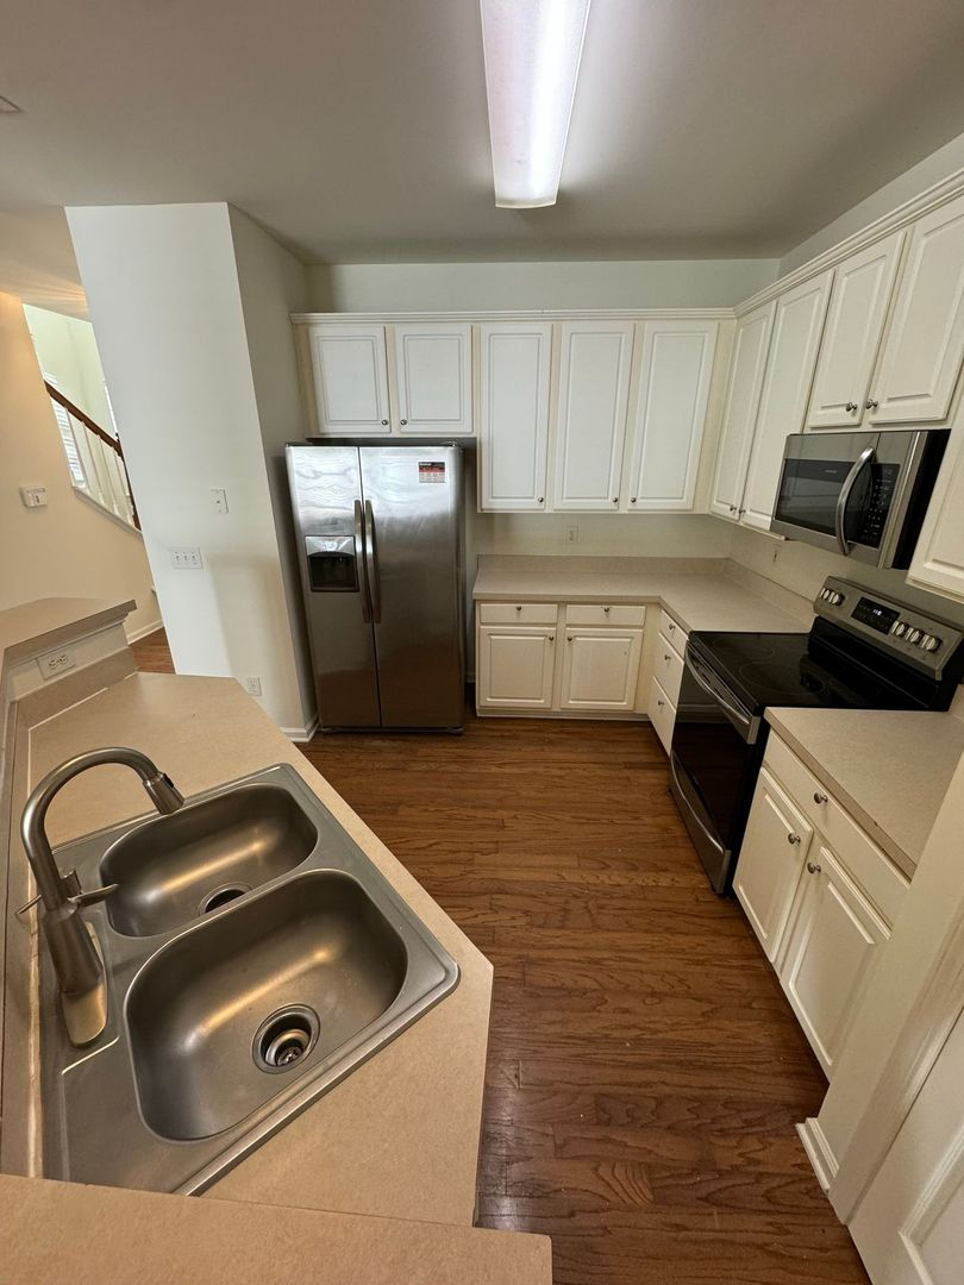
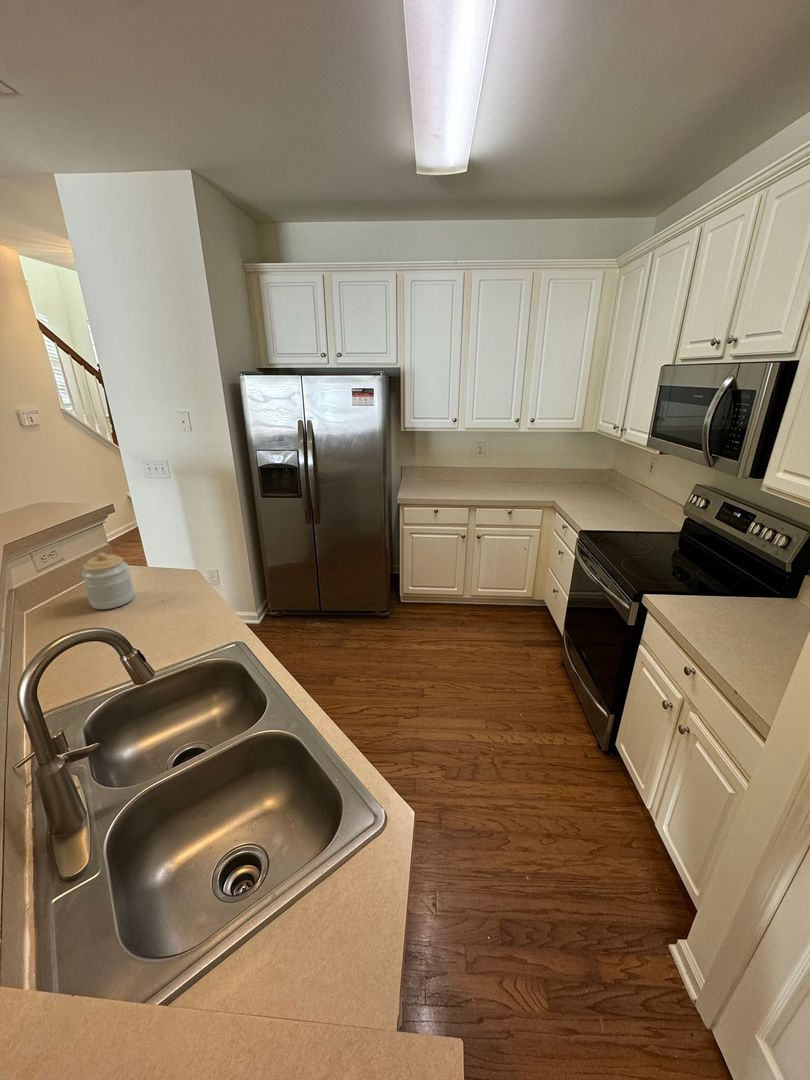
+ jar (107, 577)
